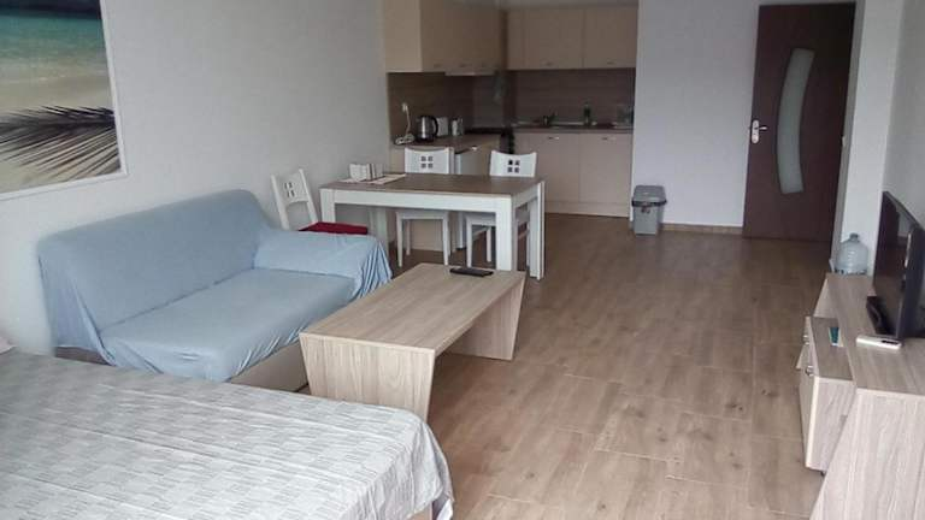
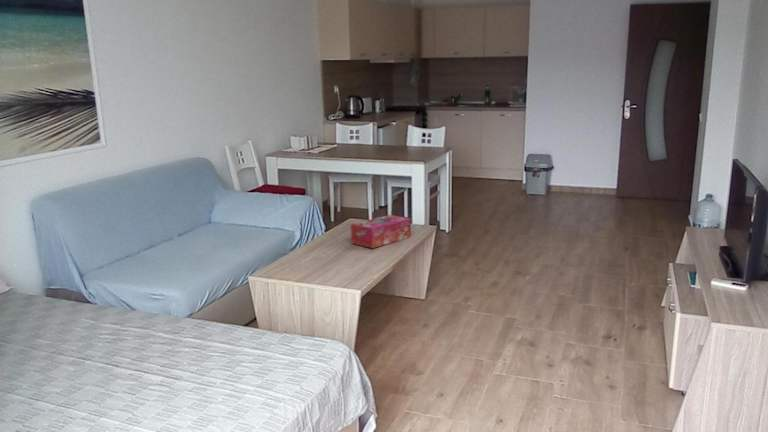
+ tissue box (381, 230)
